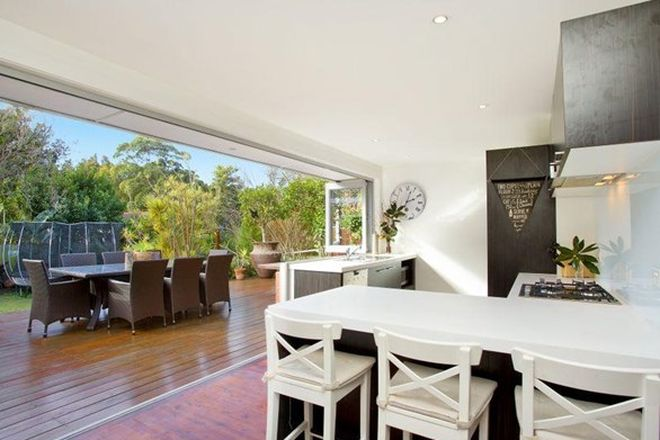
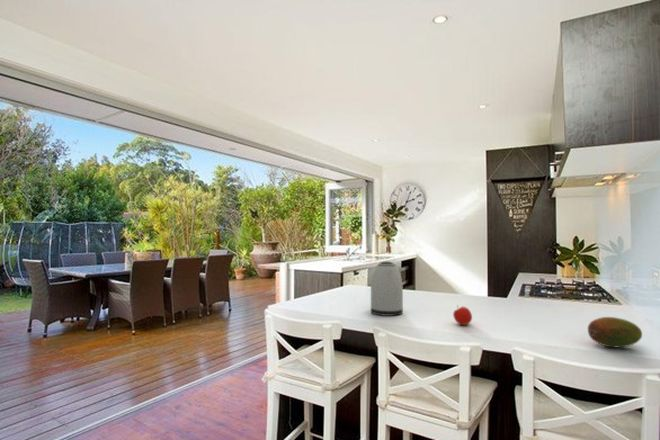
+ kettle (385, 285)
+ fruit (614, 331)
+ fruit (462, 315)
